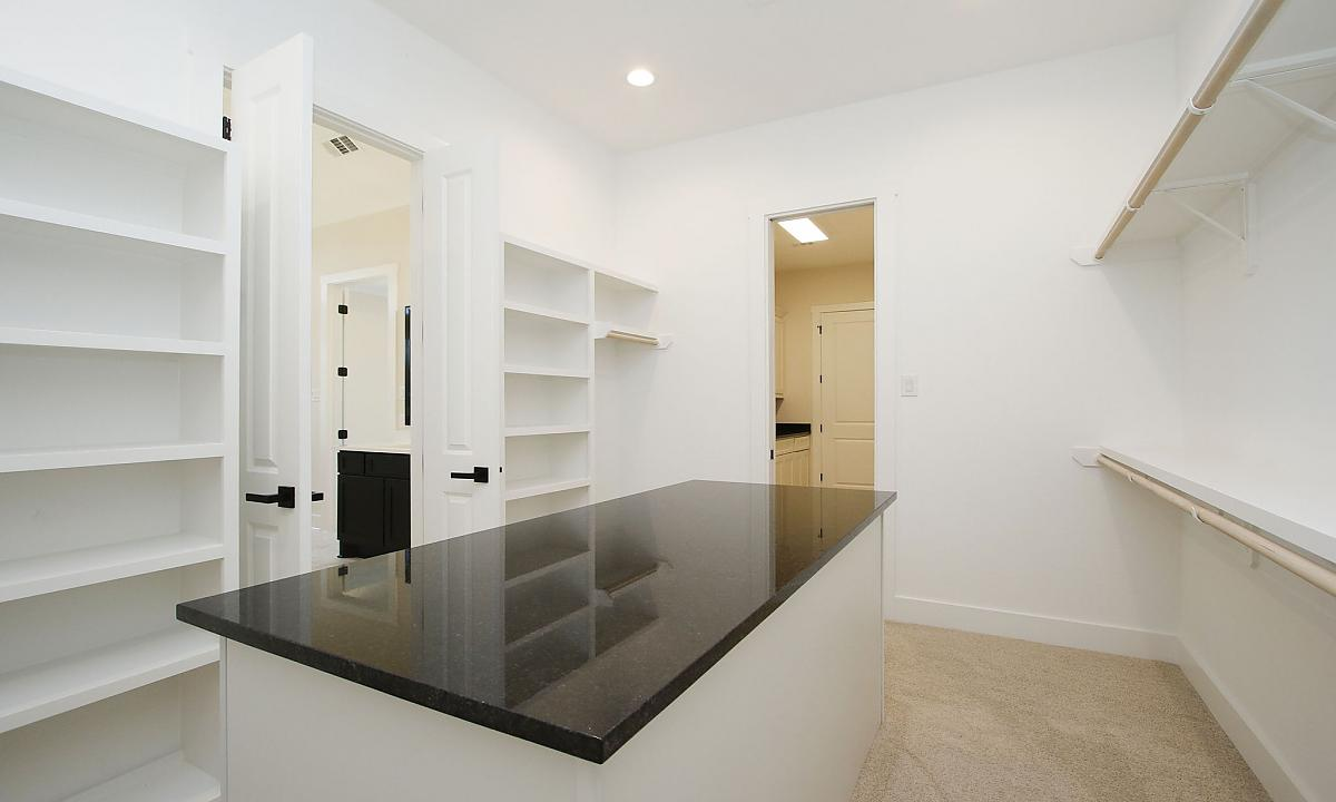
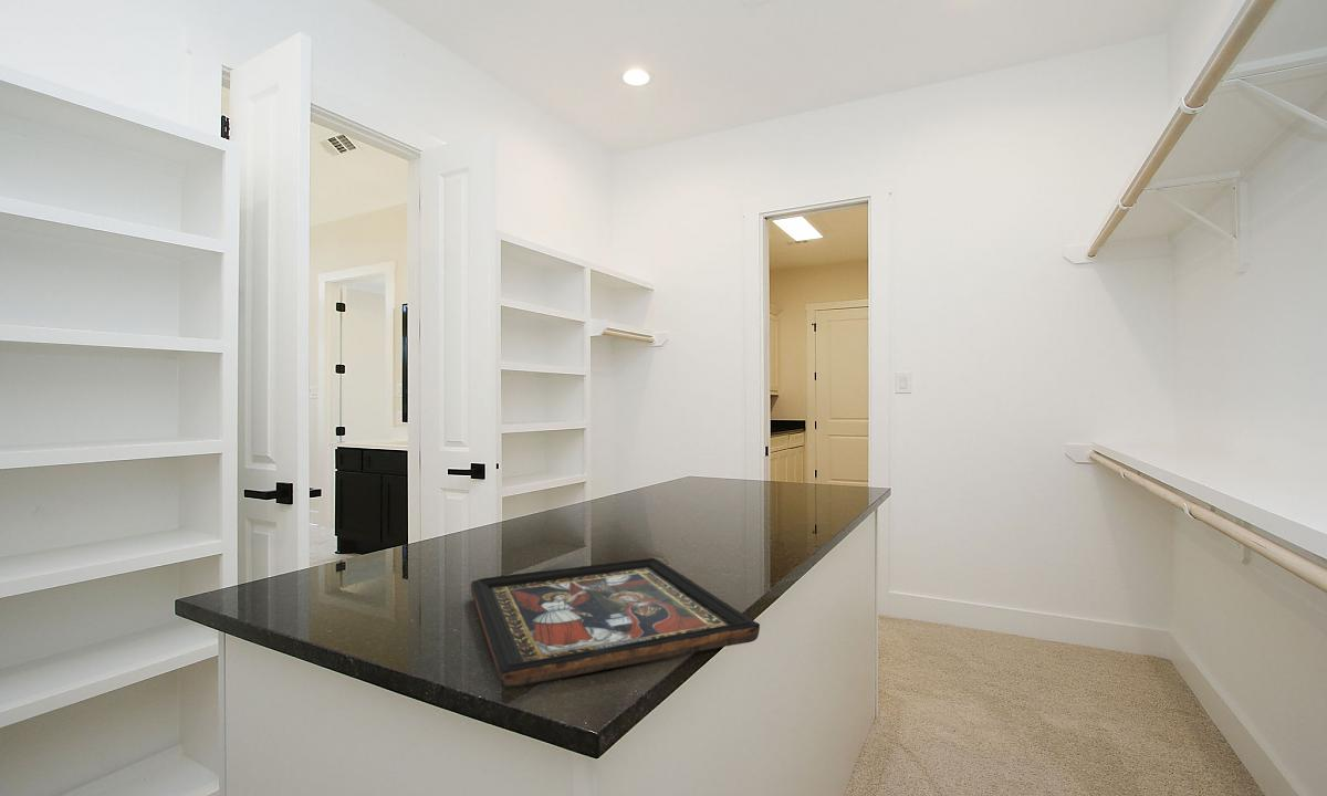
+ decorative tray (598, 606)
